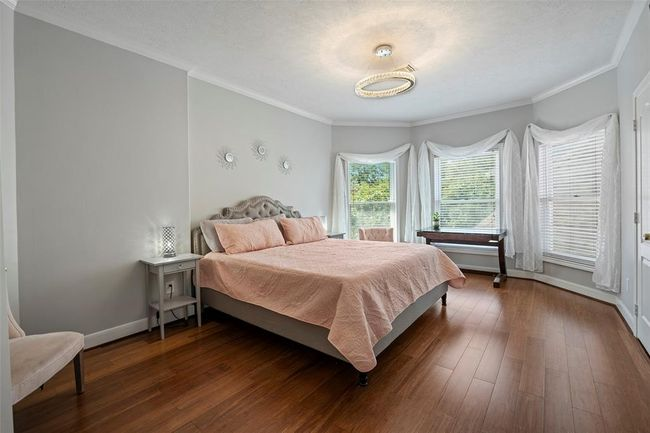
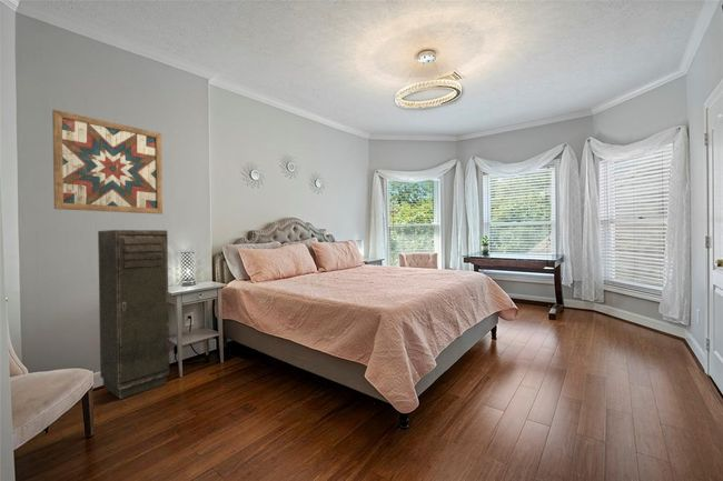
+ wall art (112, 167)
+ storage cabinet (133, 308)
